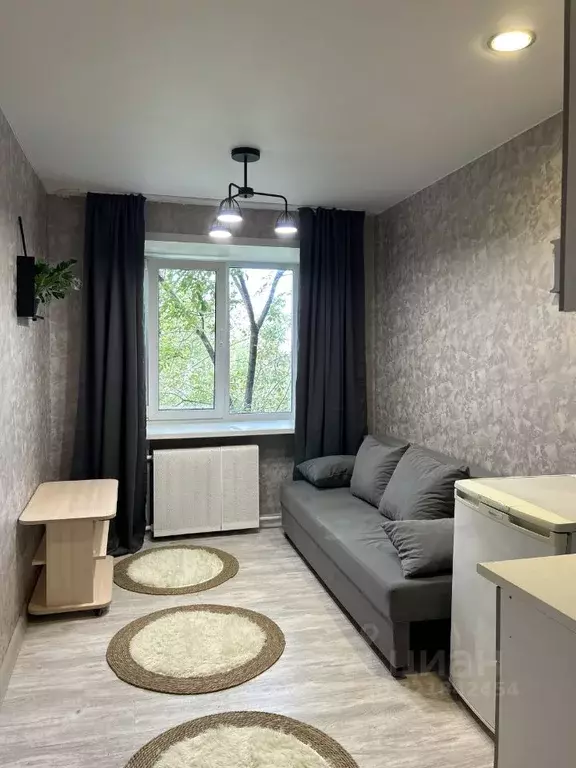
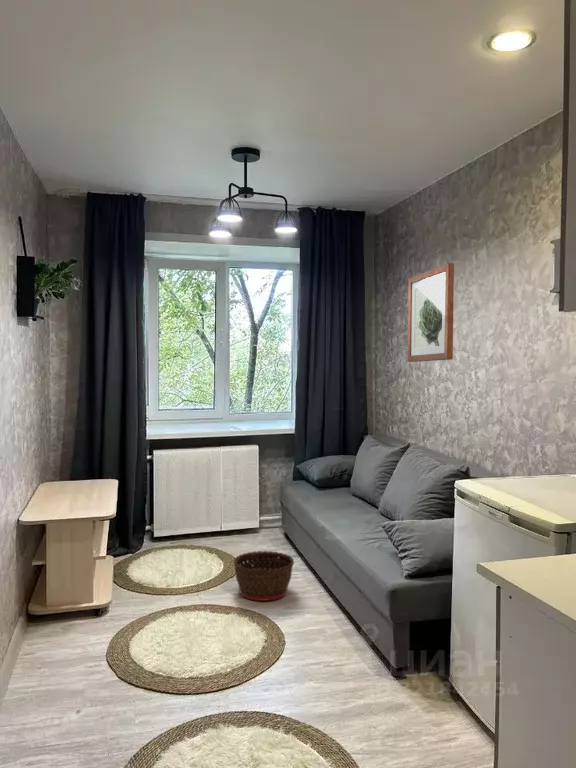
+ wall art (428, 316)
+ basket (263, 575)
